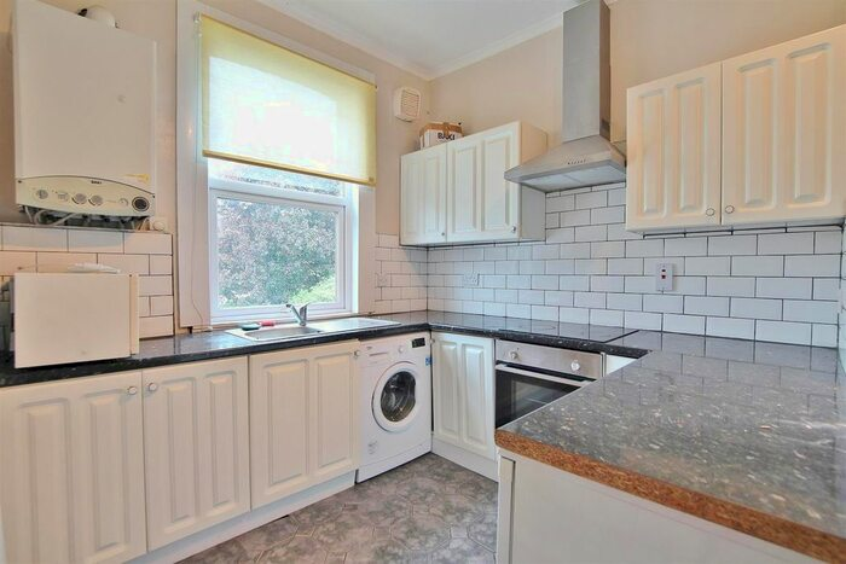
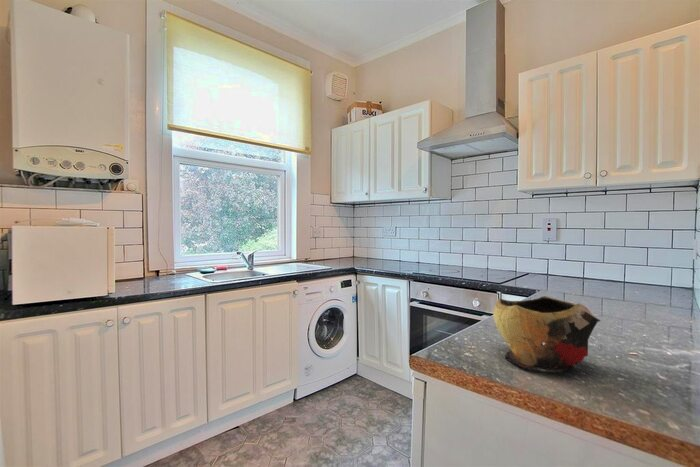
+ decorative bowl (539, 328)
